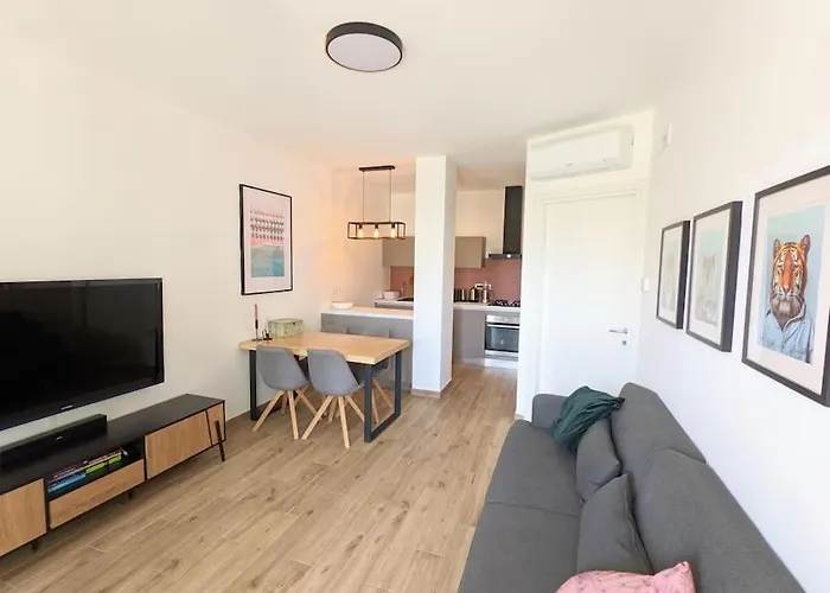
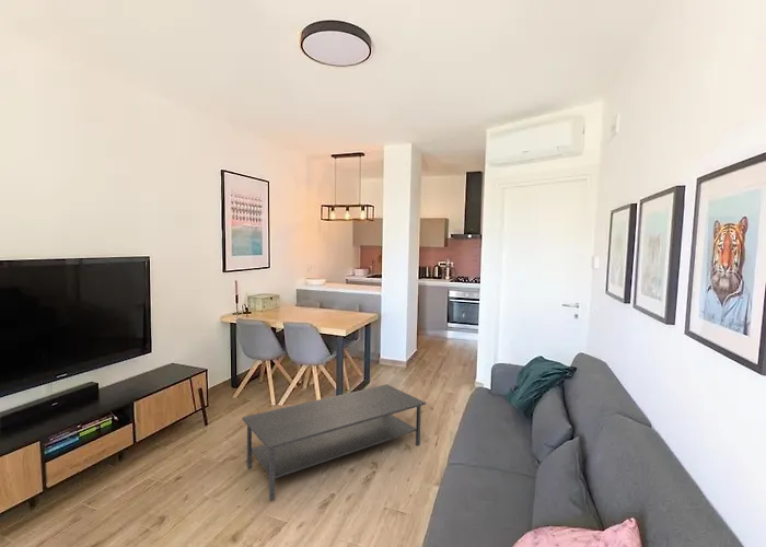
+ coffee table (338, 432)
